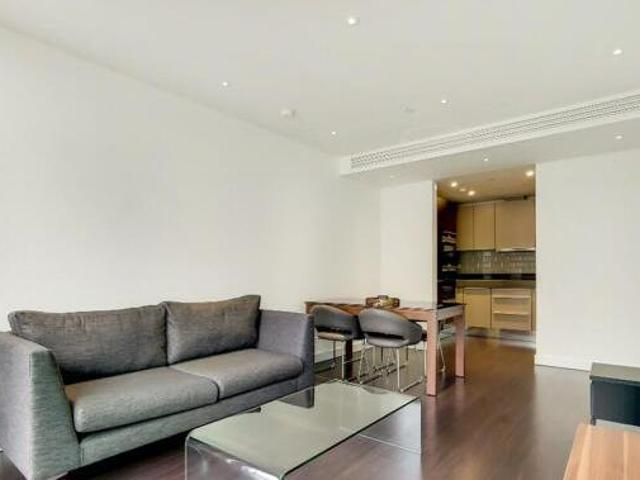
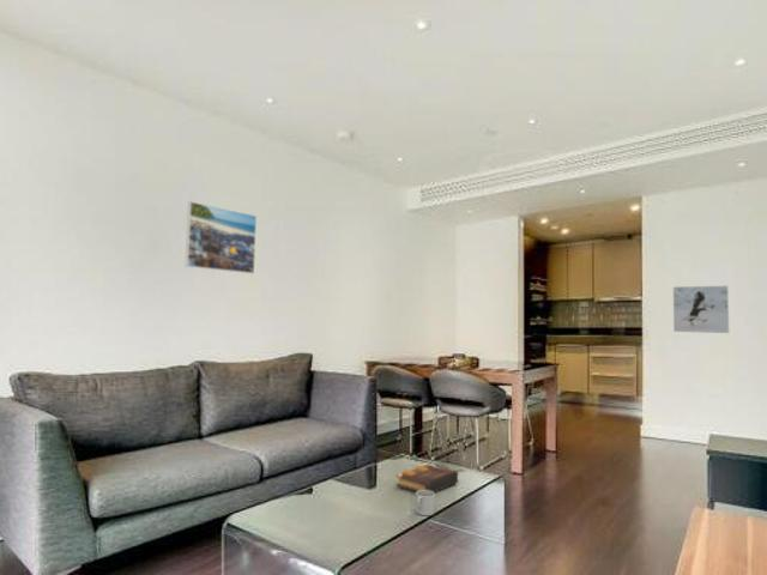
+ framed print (700, 309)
+ book (427, 478)
+ mug (423, 503)
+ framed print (223, 240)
